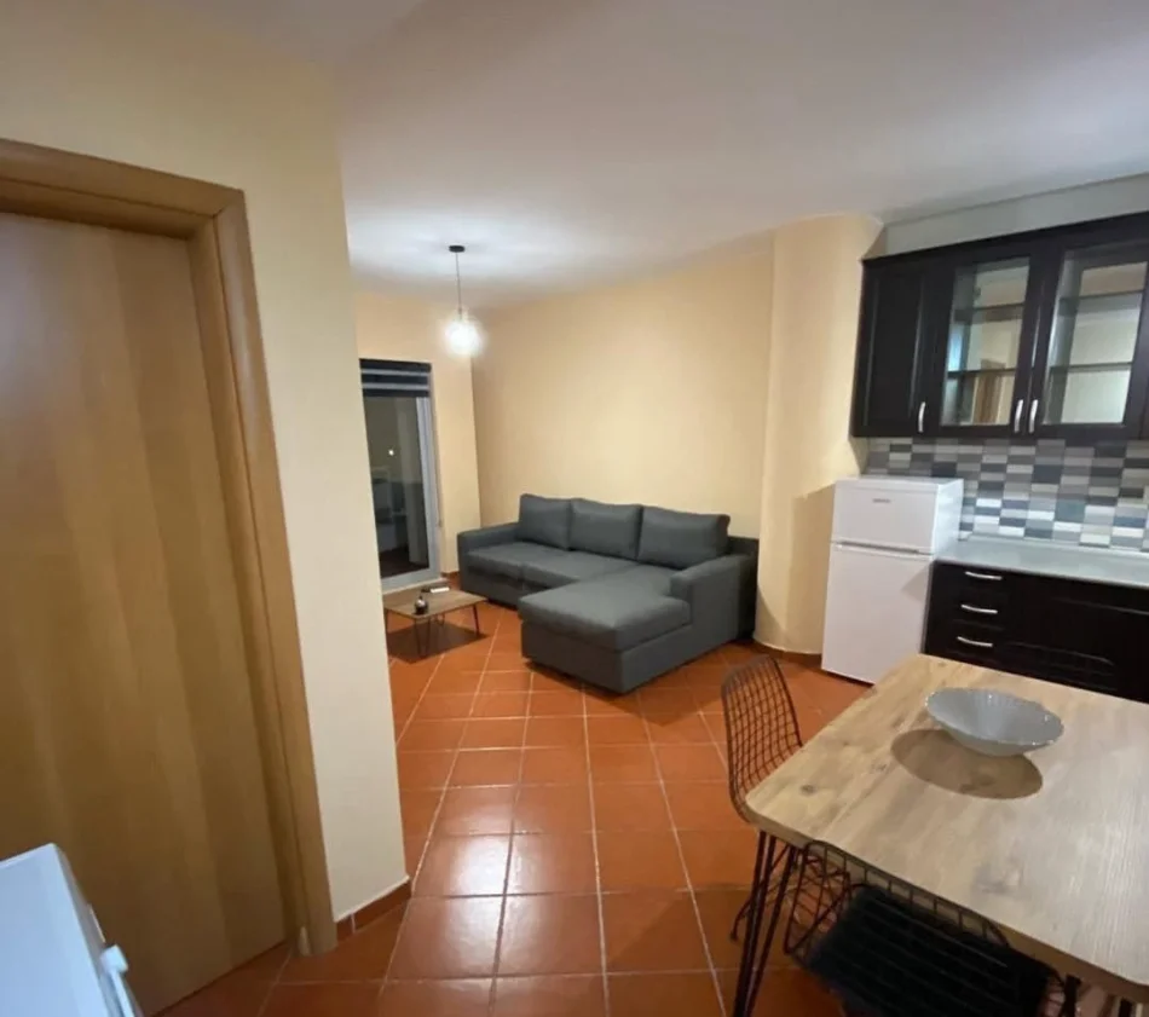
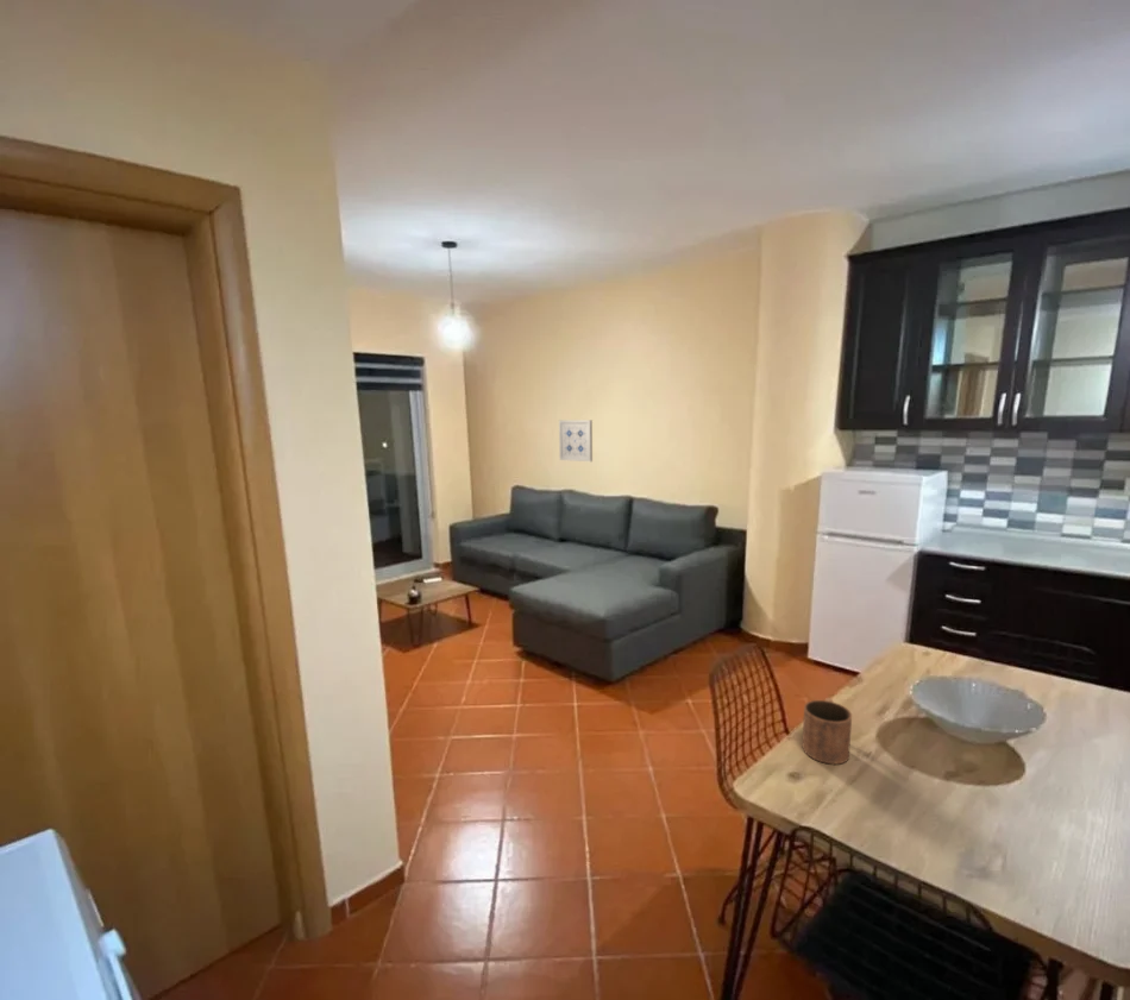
+ mug (827, 725)
+ wall art (575, 440)
